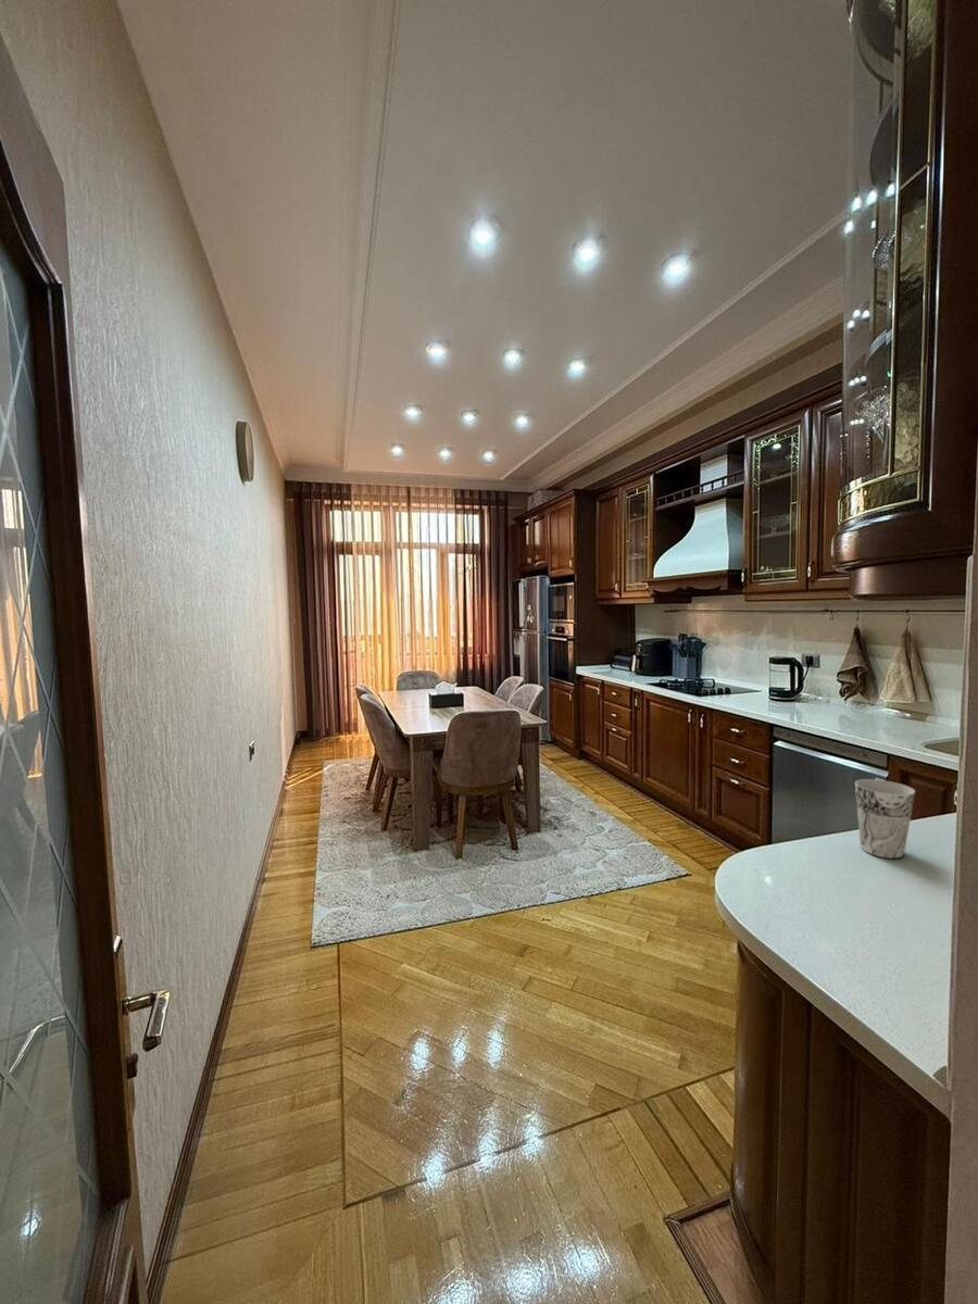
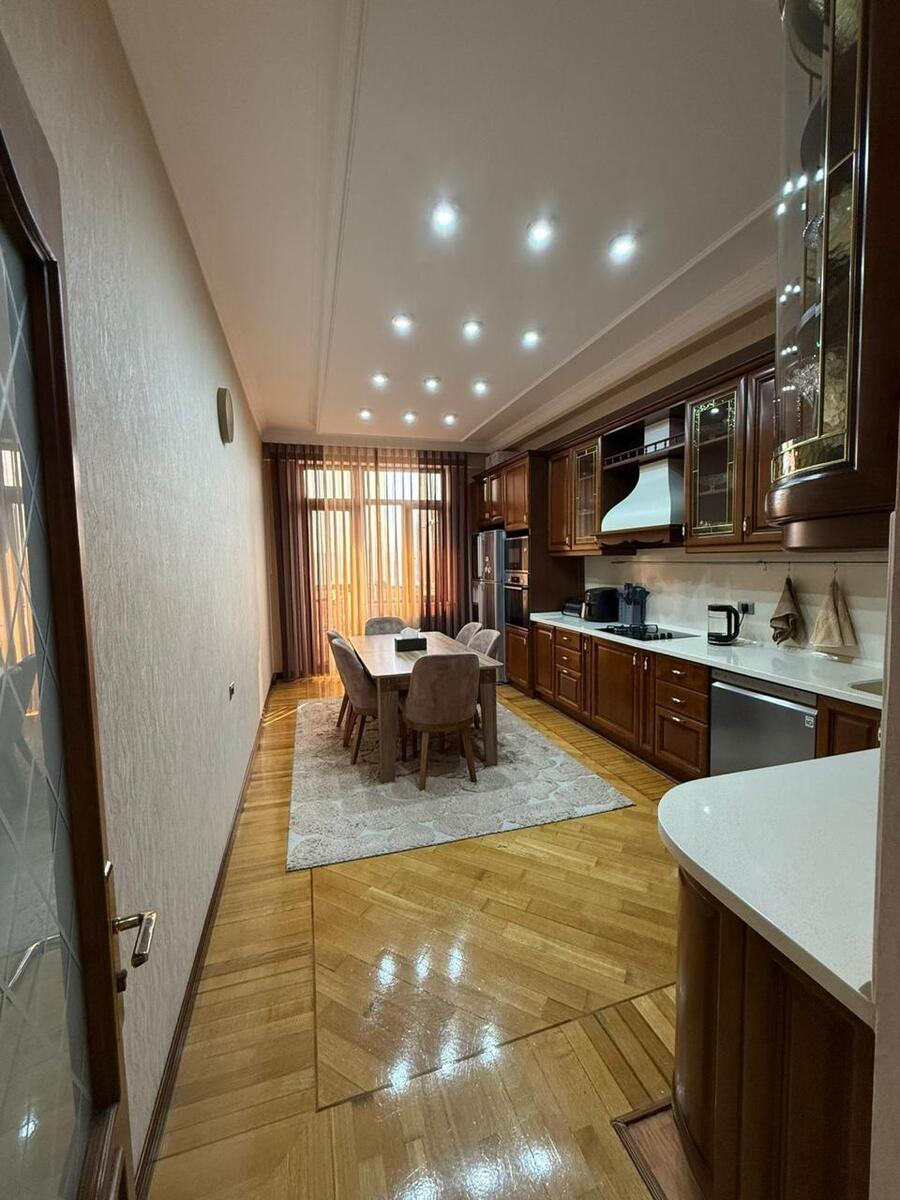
- cup (882, 818)
